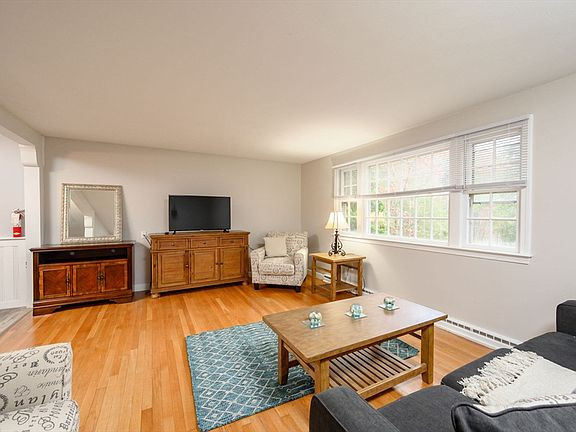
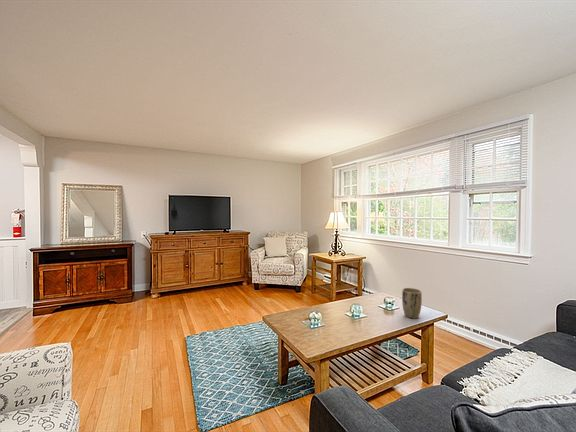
+ plant pot (411, 303)
